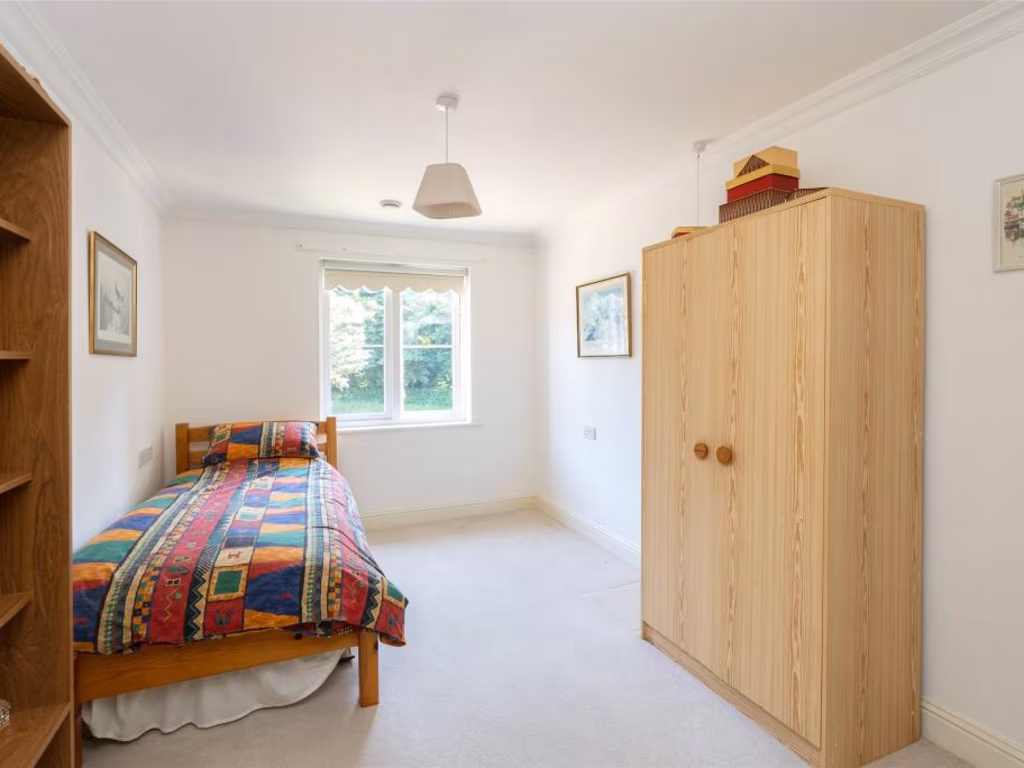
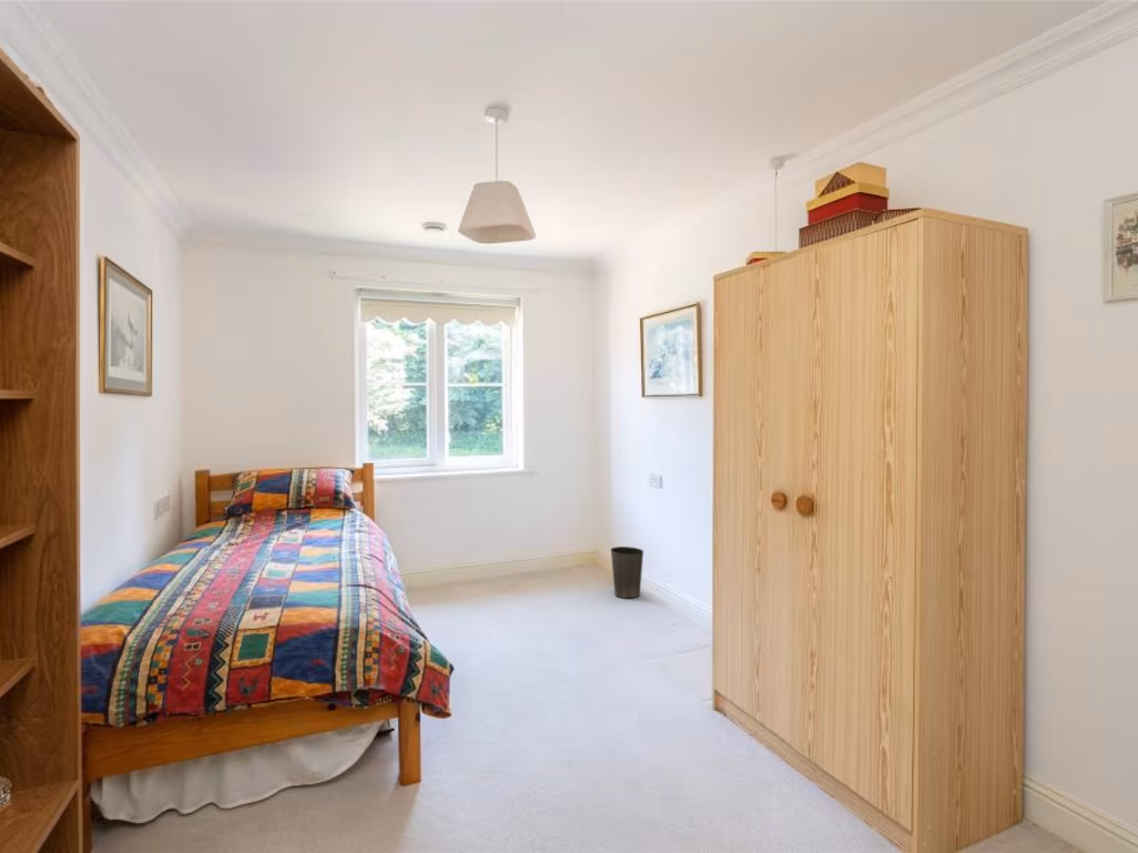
+ waste basket (627, 572)
